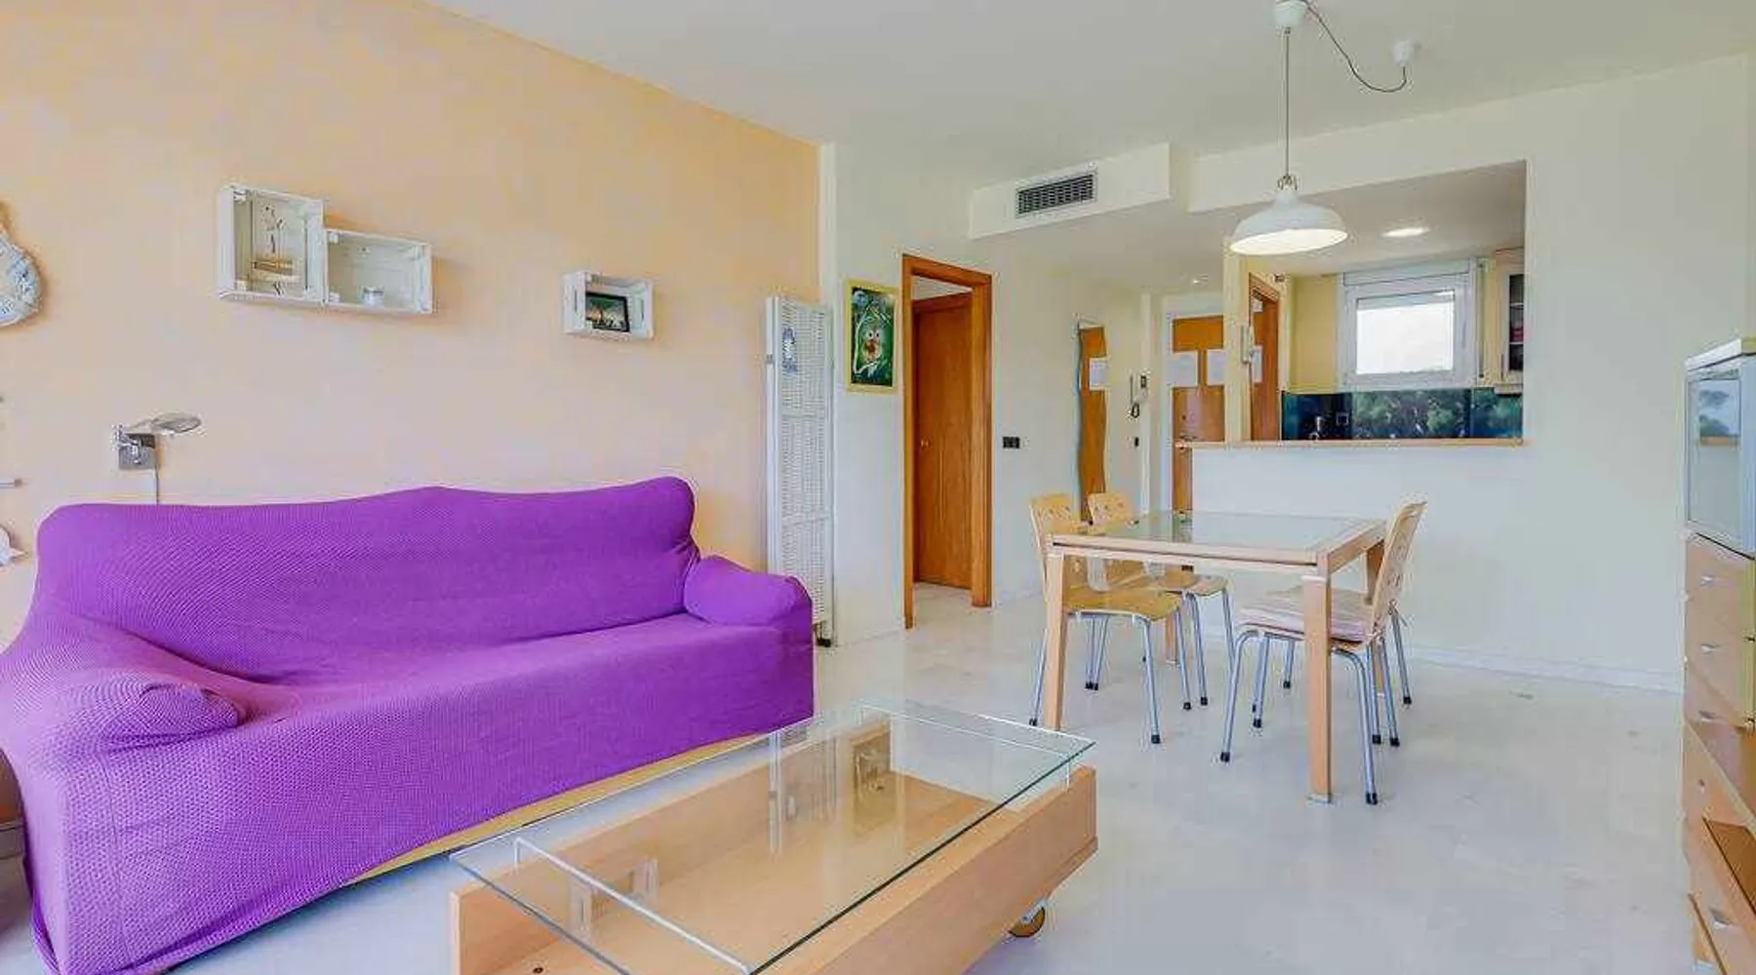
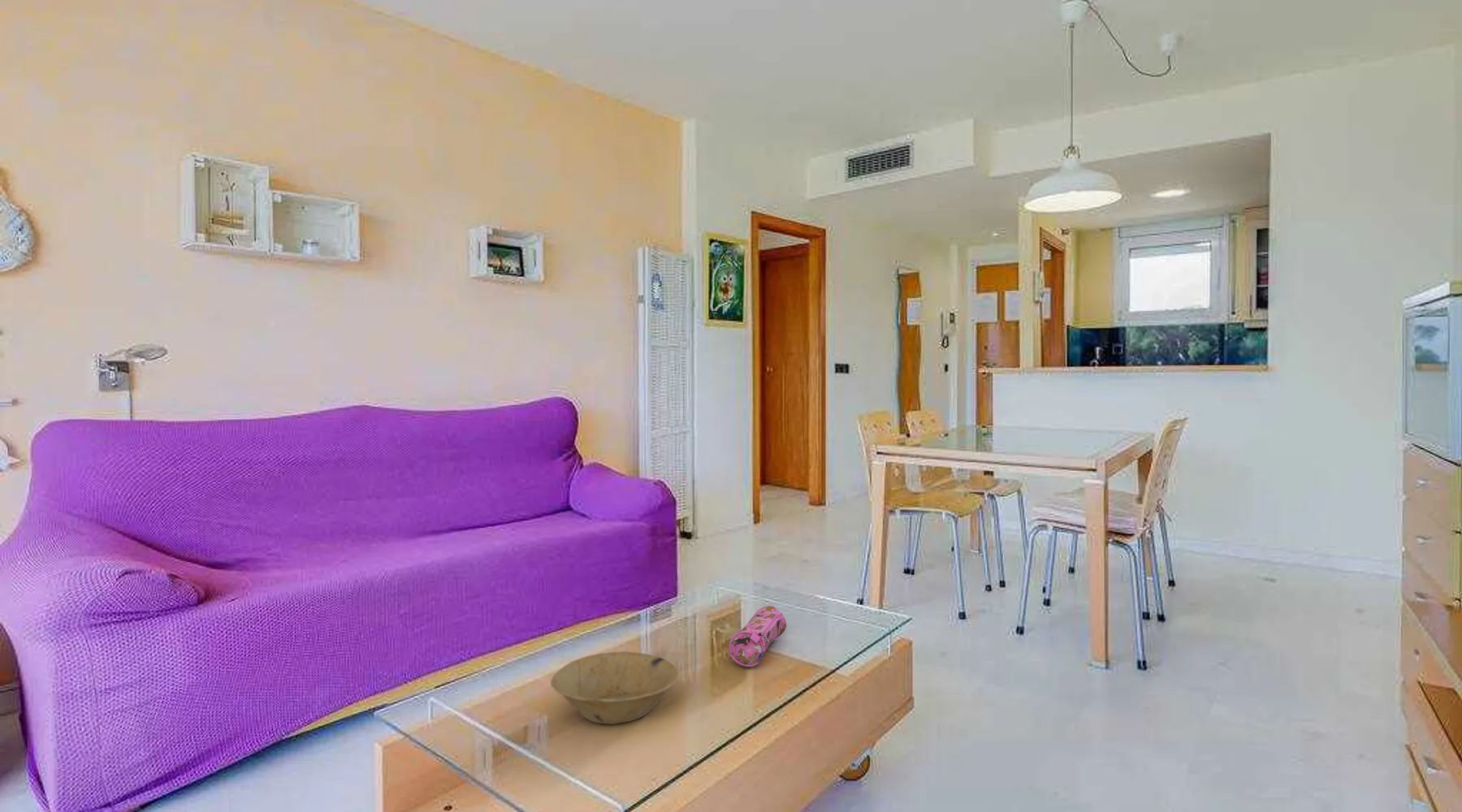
+ pencil case (759, 634)
+ bowl (616, 691)
